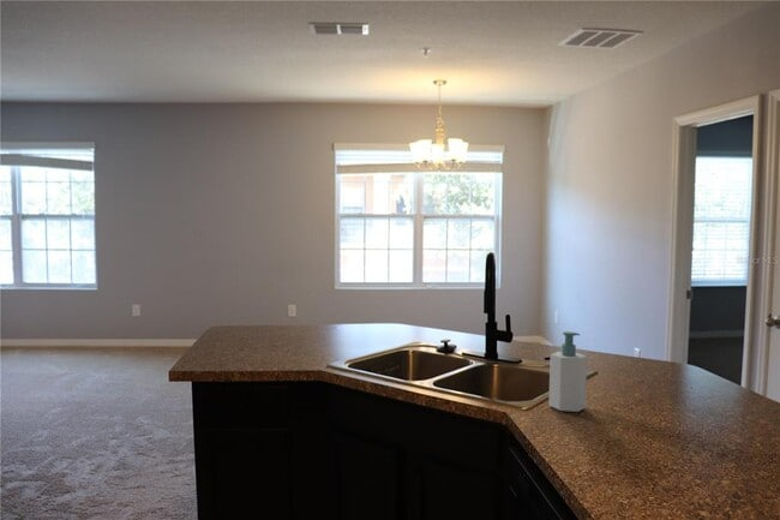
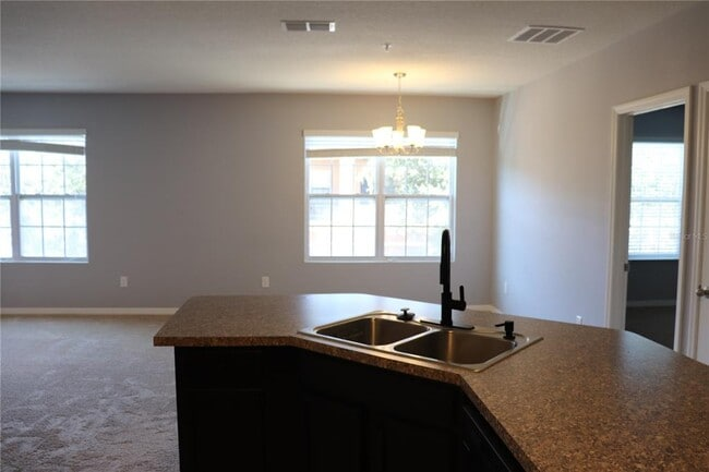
- soap bottle (568, 370)
